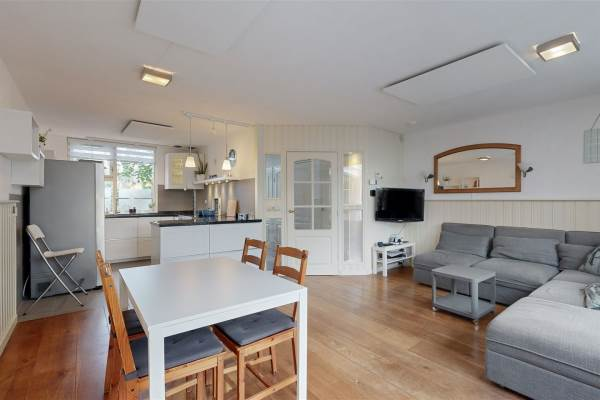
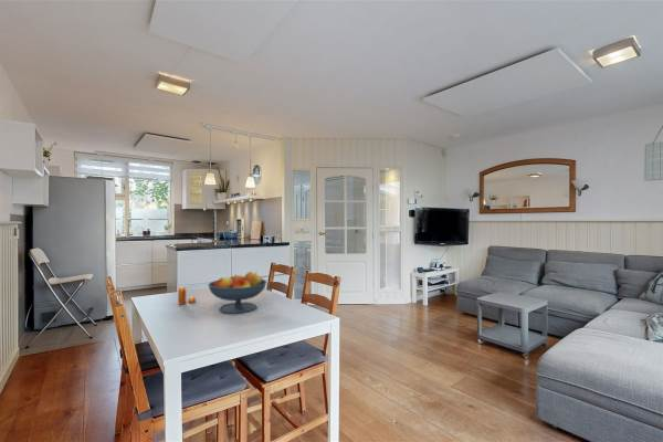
+ fruit bowl (238, 291)
+ pepper shaker (185, 294)
